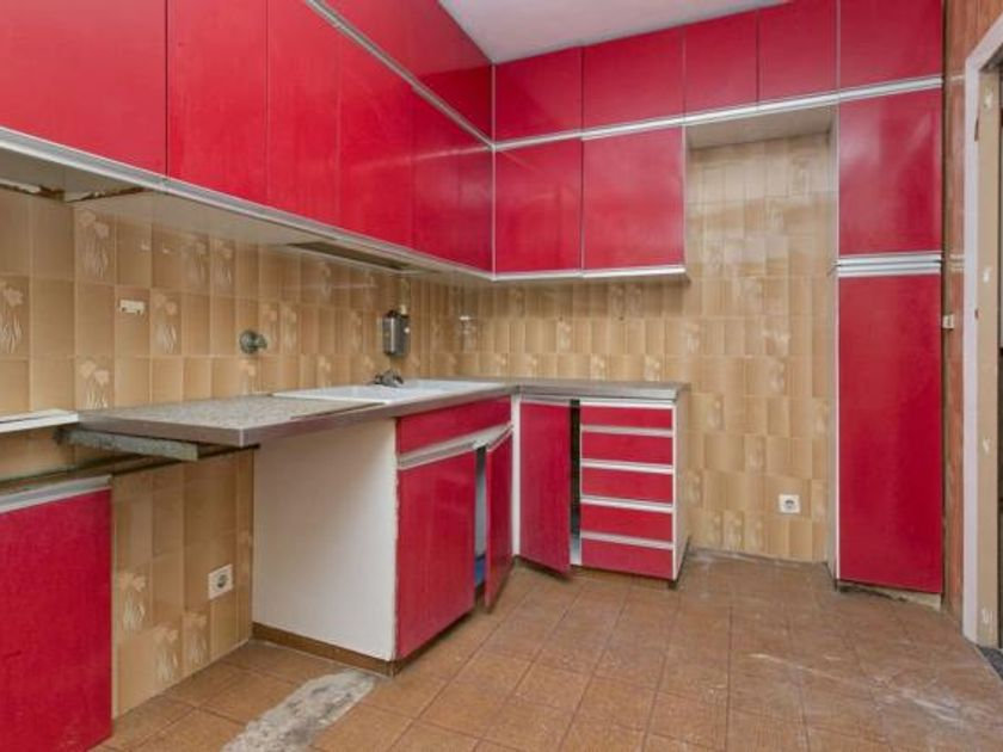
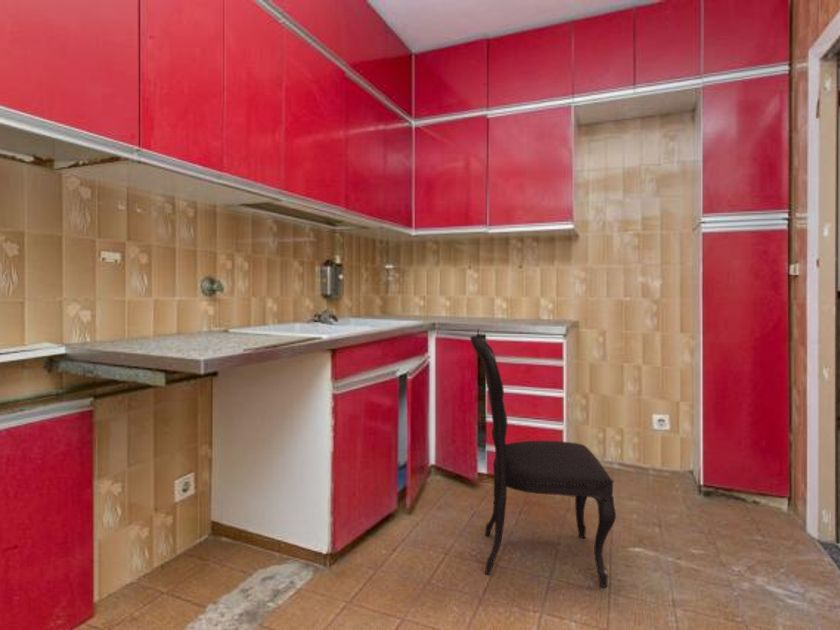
+ dining chair (535, 442)
